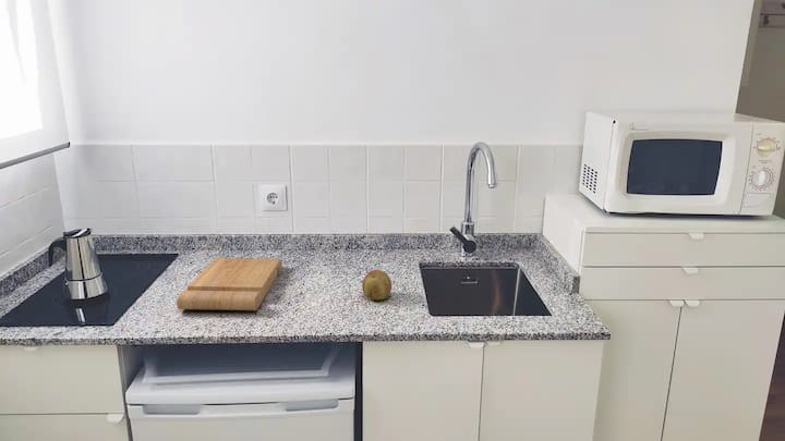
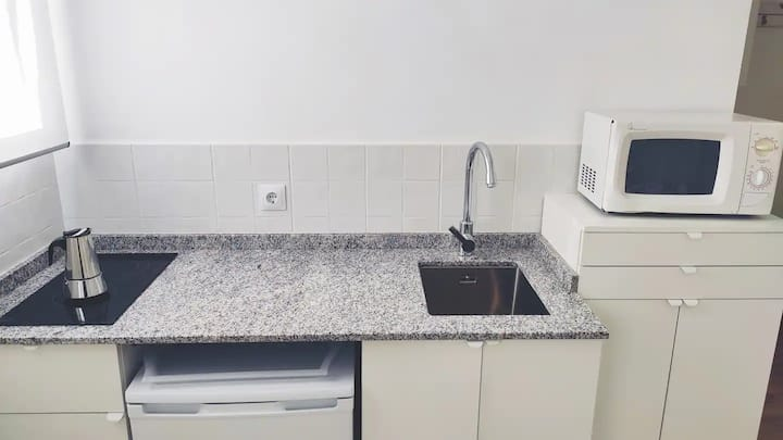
- apple (376, 284)
- cutting board (234, 281)
